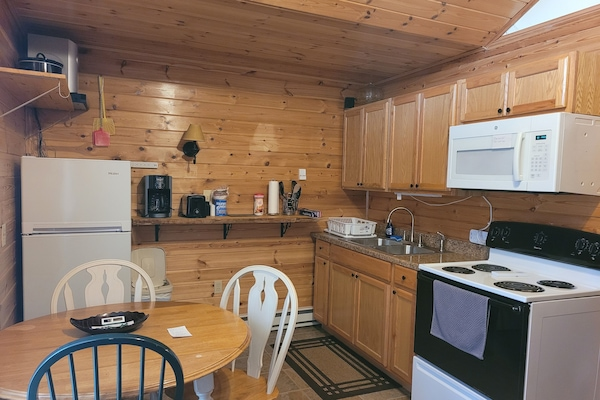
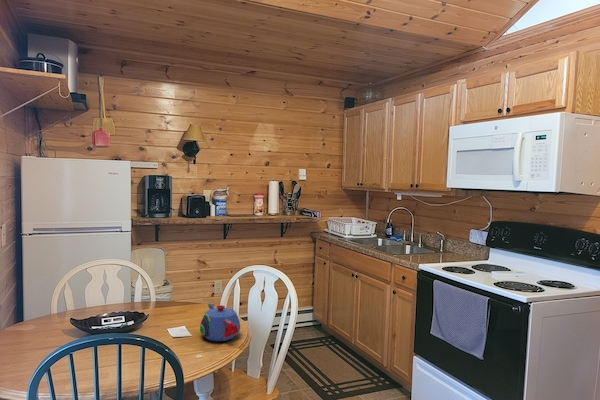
+ teapot (219, 320)
